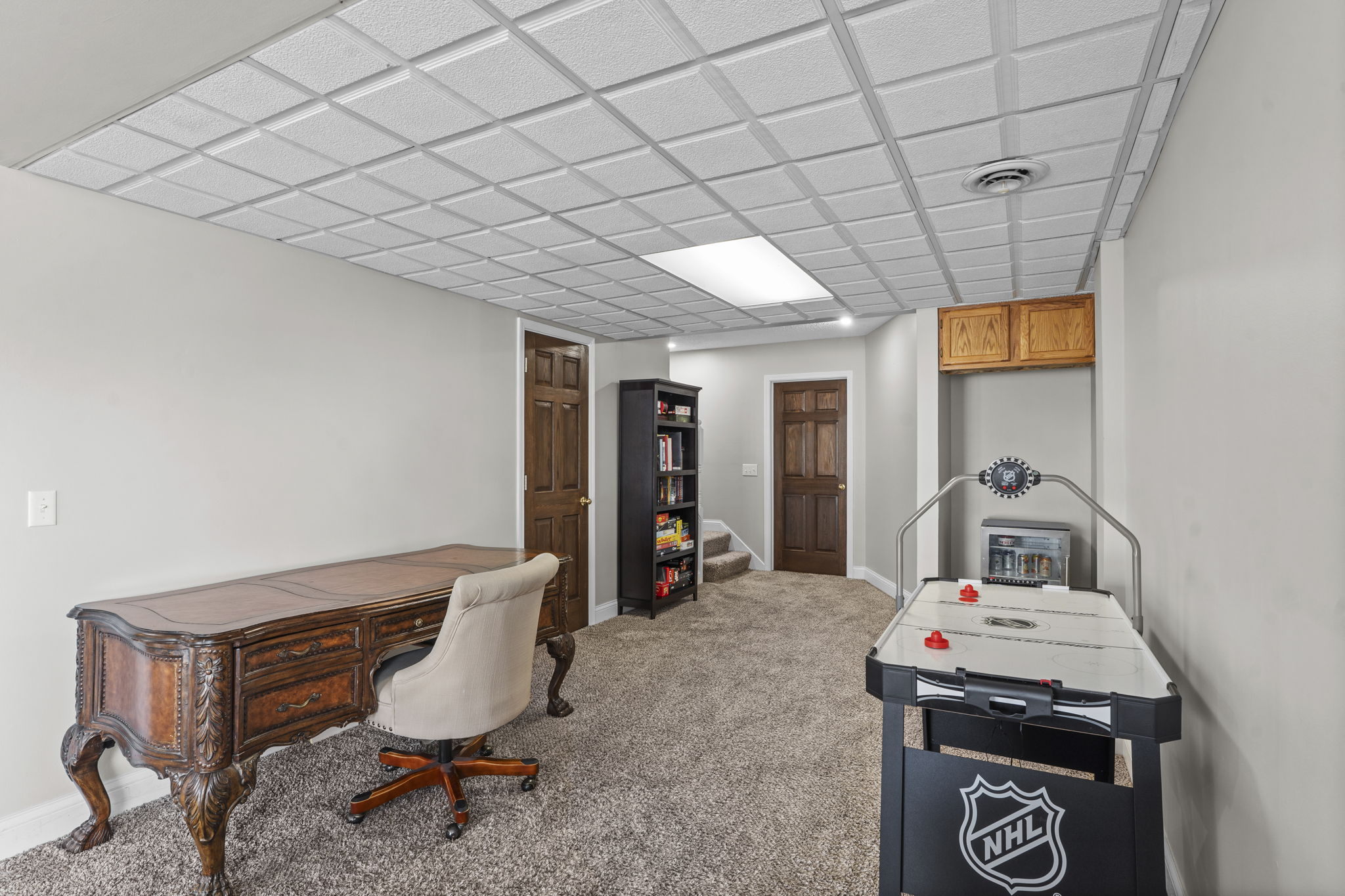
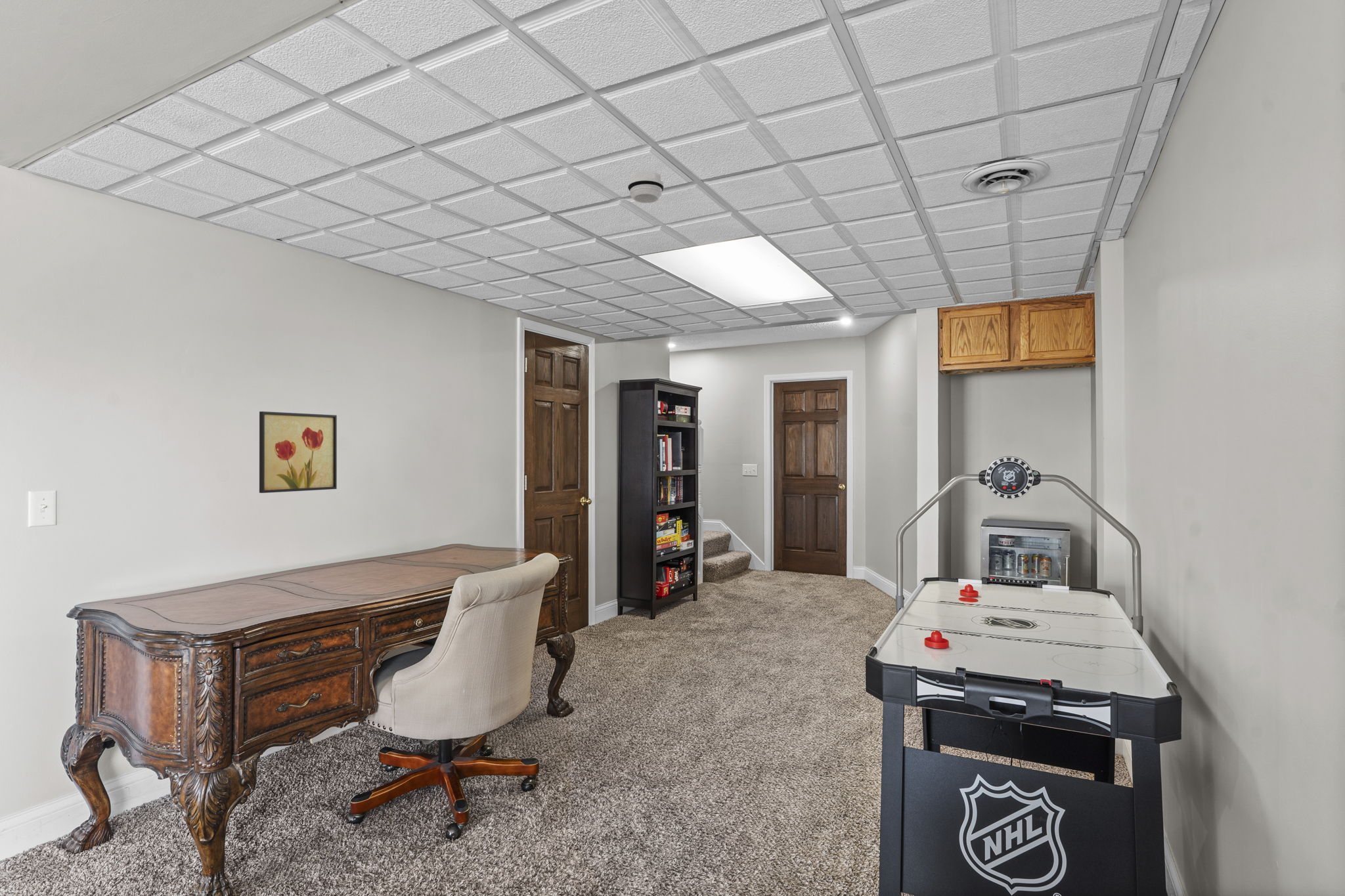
+ wall art (299, 452)
+ smoke detector (646, 188)
